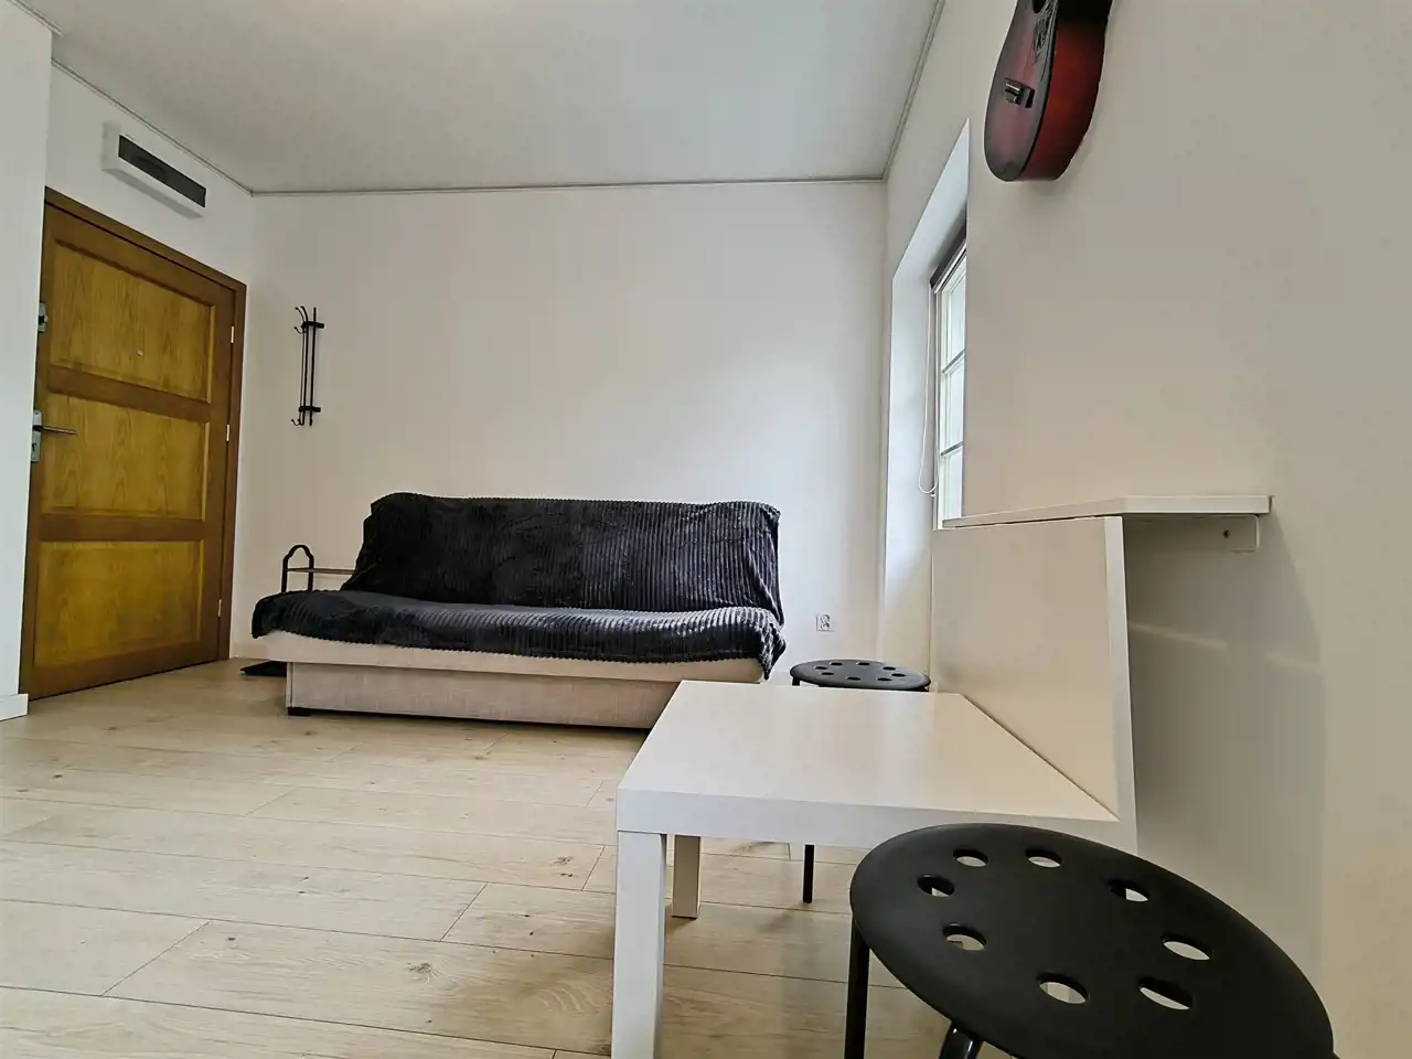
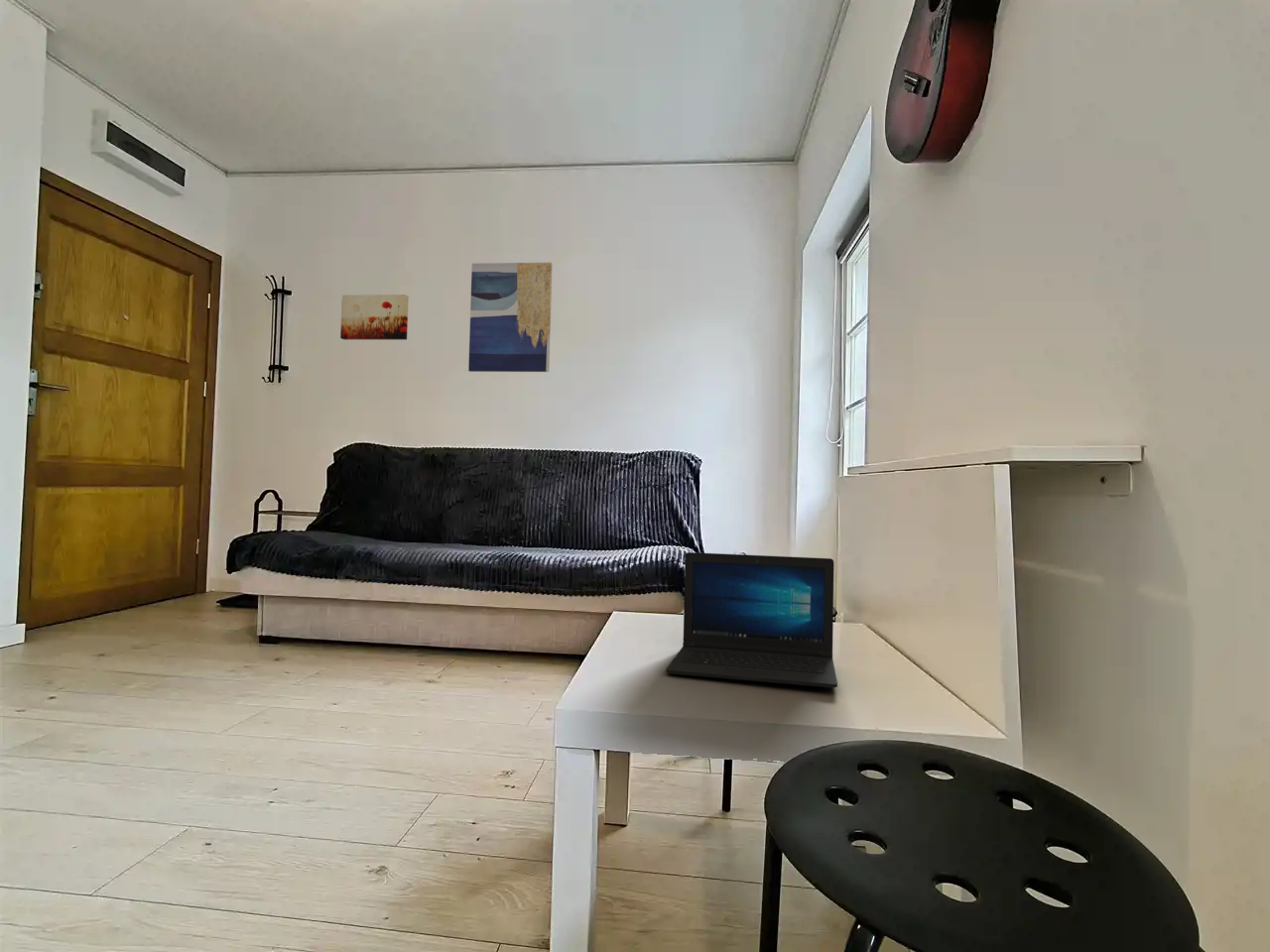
+ wall art (374, 316)
+ laptop (753, 613)
+ wall art (510, 317)
